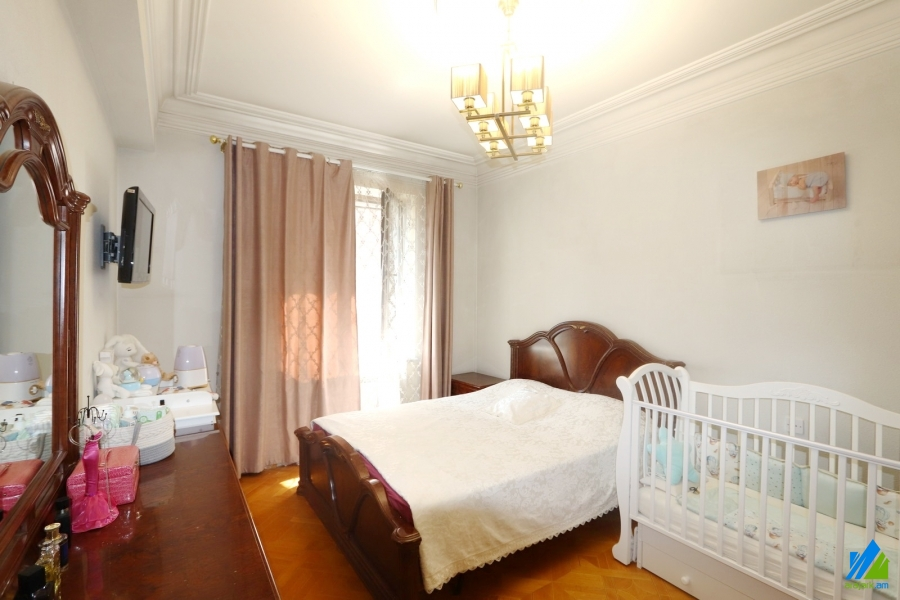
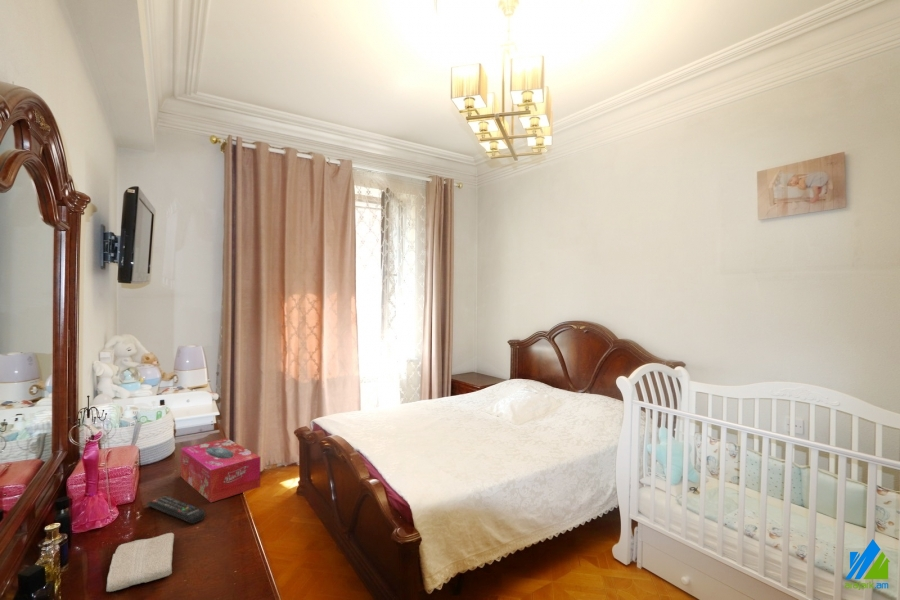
+ washcloth (143, 558)
+ remote control (175, 508)
+ tissue box (219, 467)
